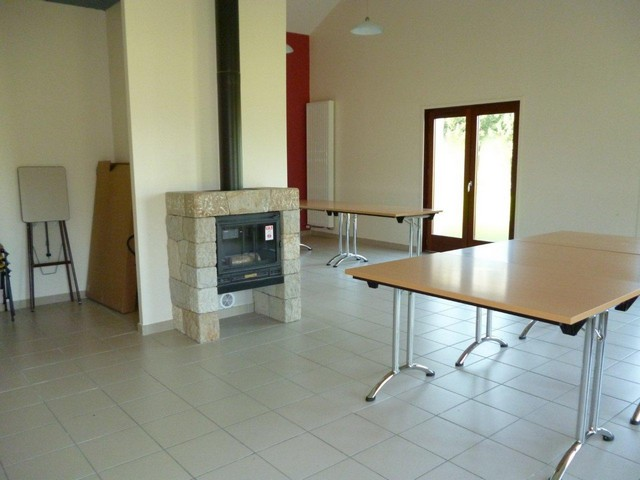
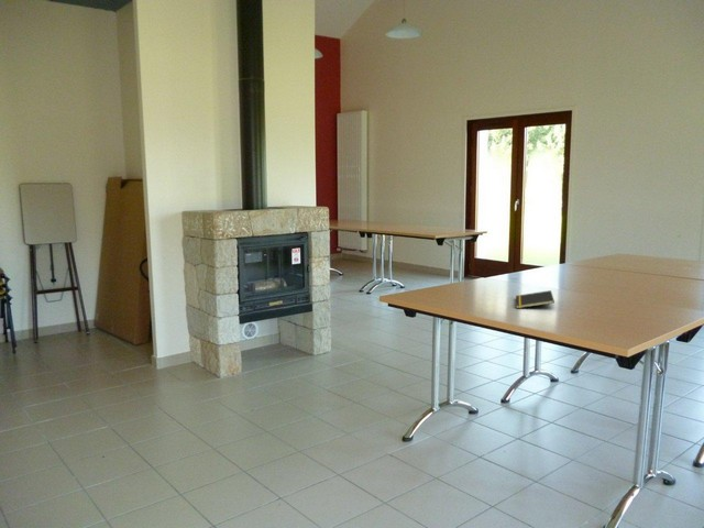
+ notepad (534, 299)
